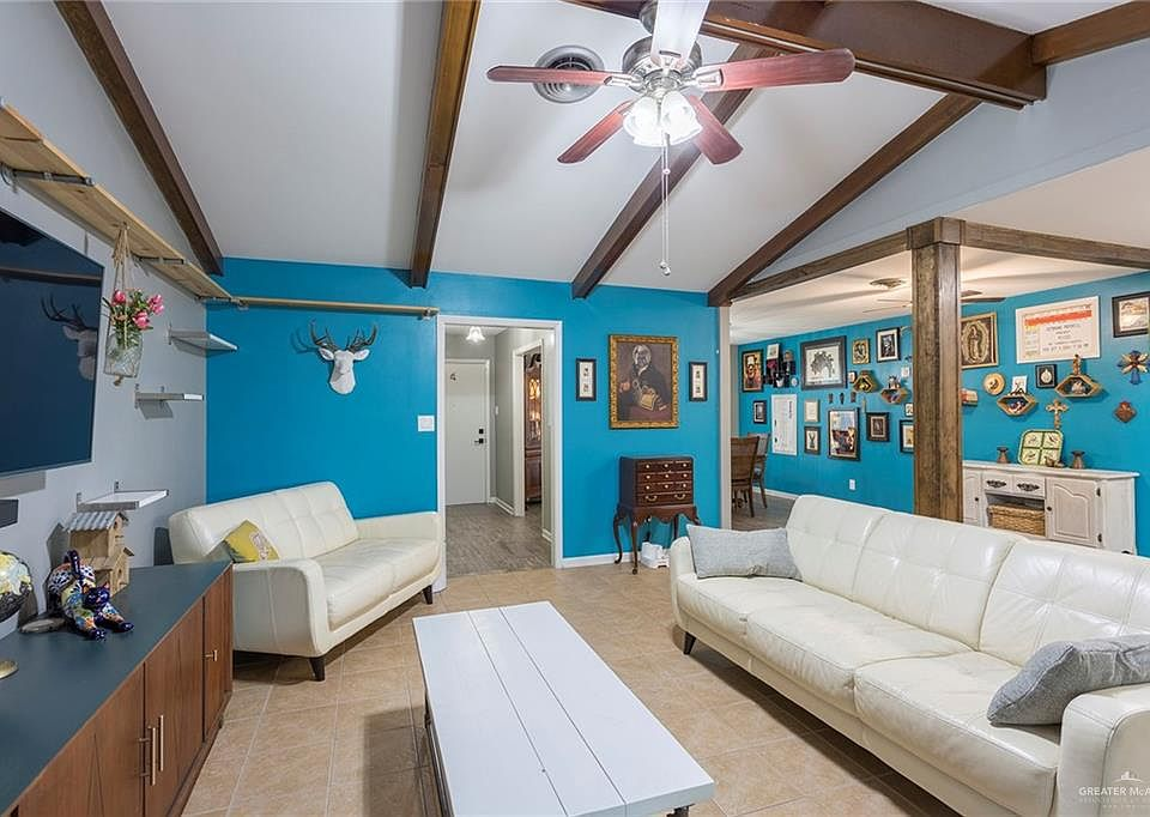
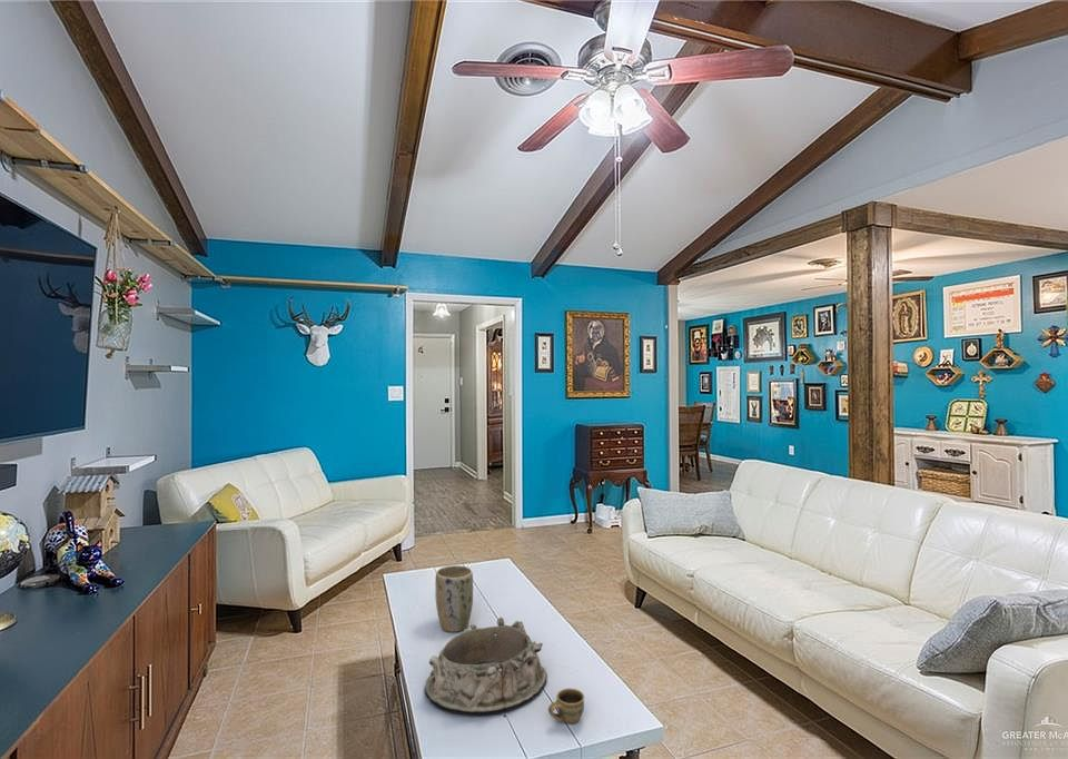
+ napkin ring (488, 661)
+ plant pot (454, 598)
+ cup (565, 708)
